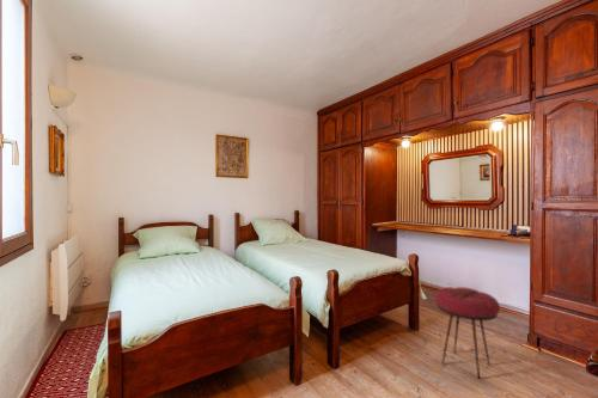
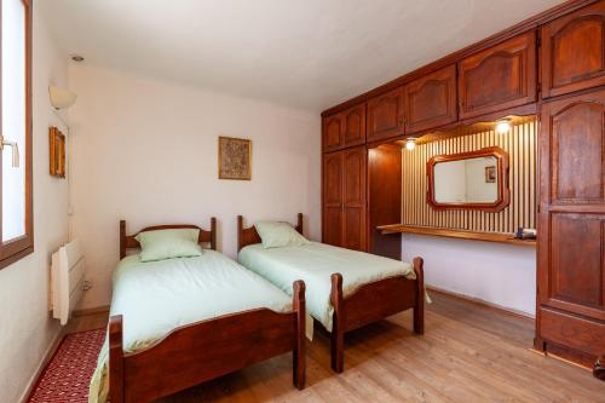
- stool (472, 327)
